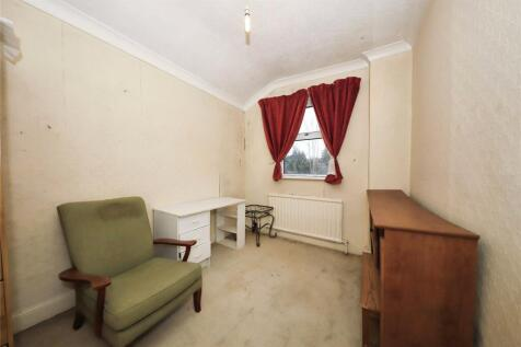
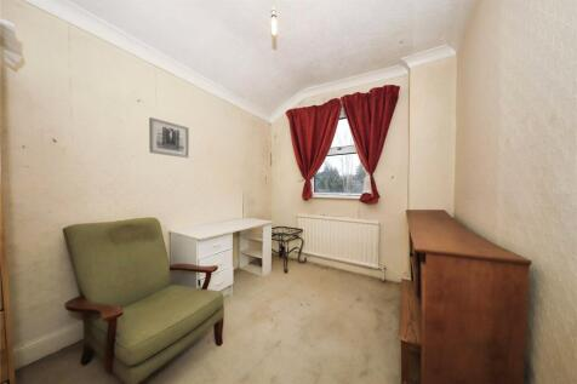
+ wall art (170, 139)
